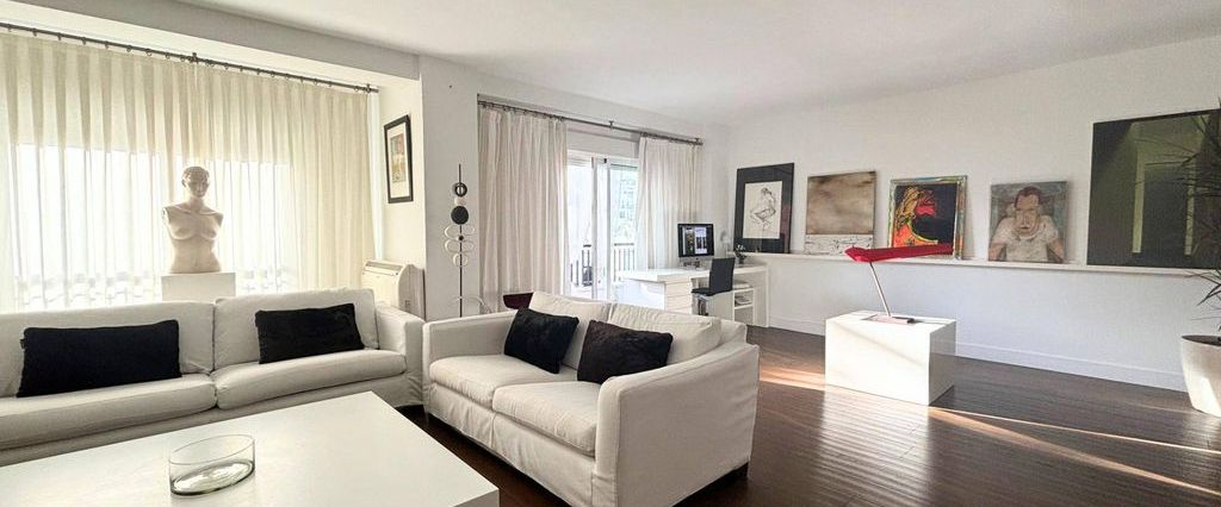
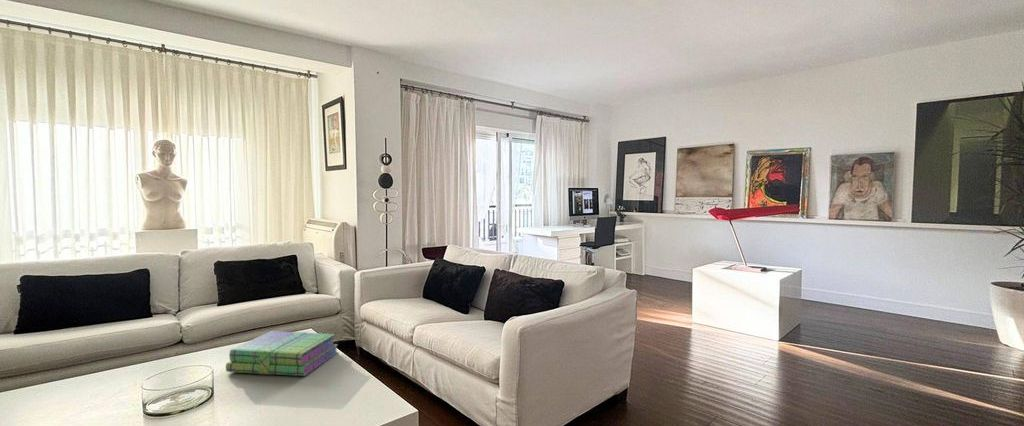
+ stack of books (285, 351)
